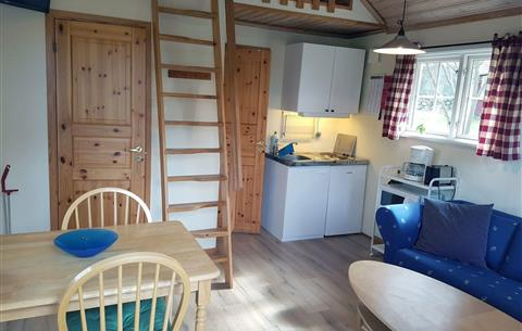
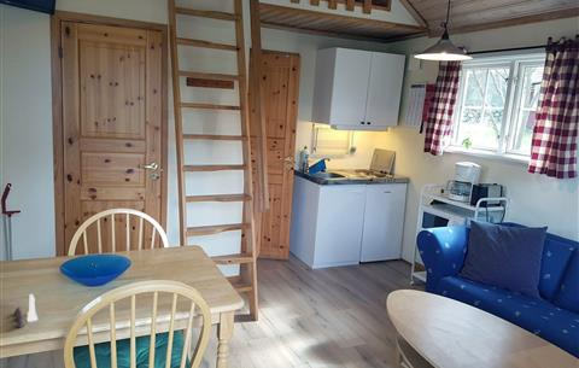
+ salt and pepper shaker set (29, 308)
